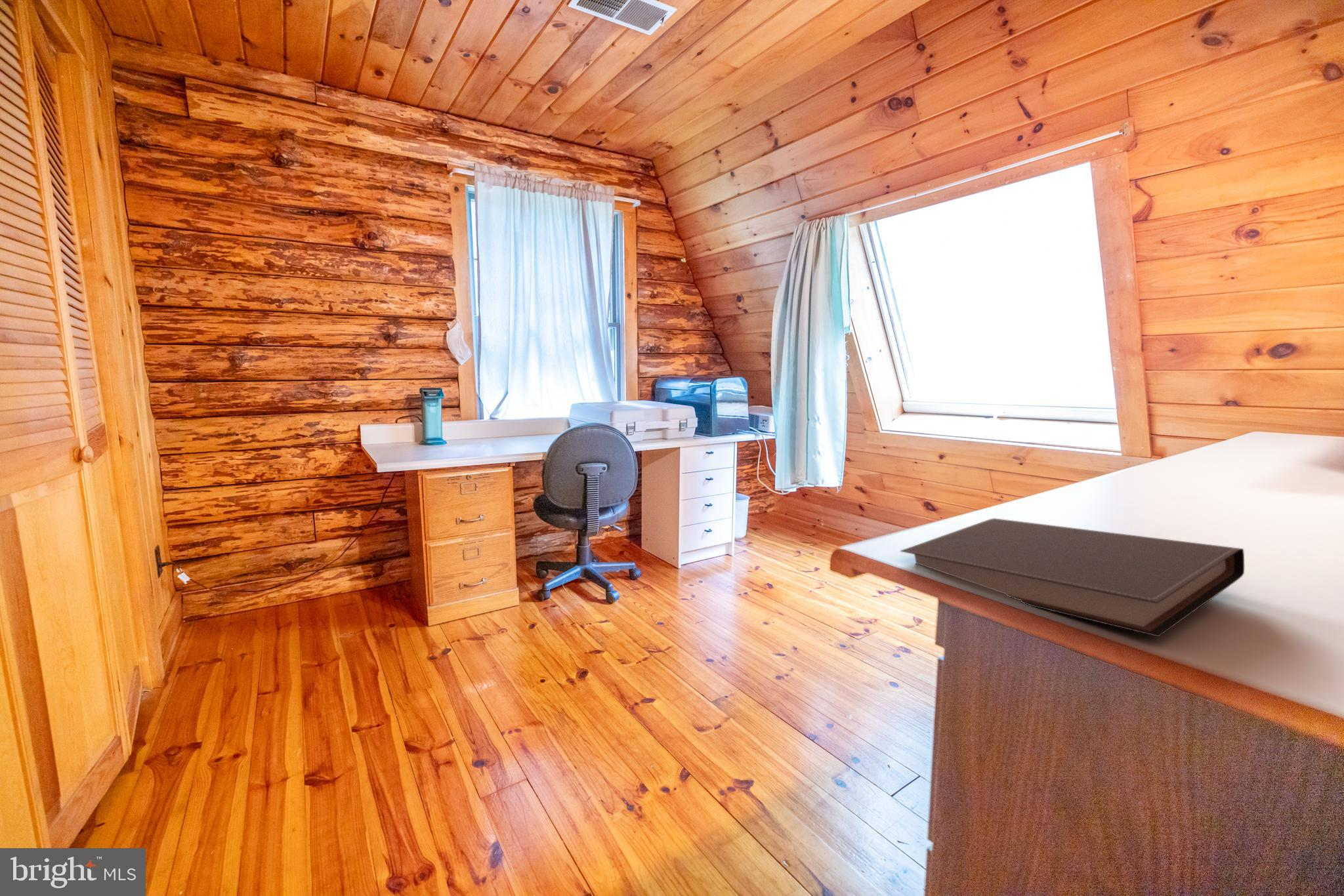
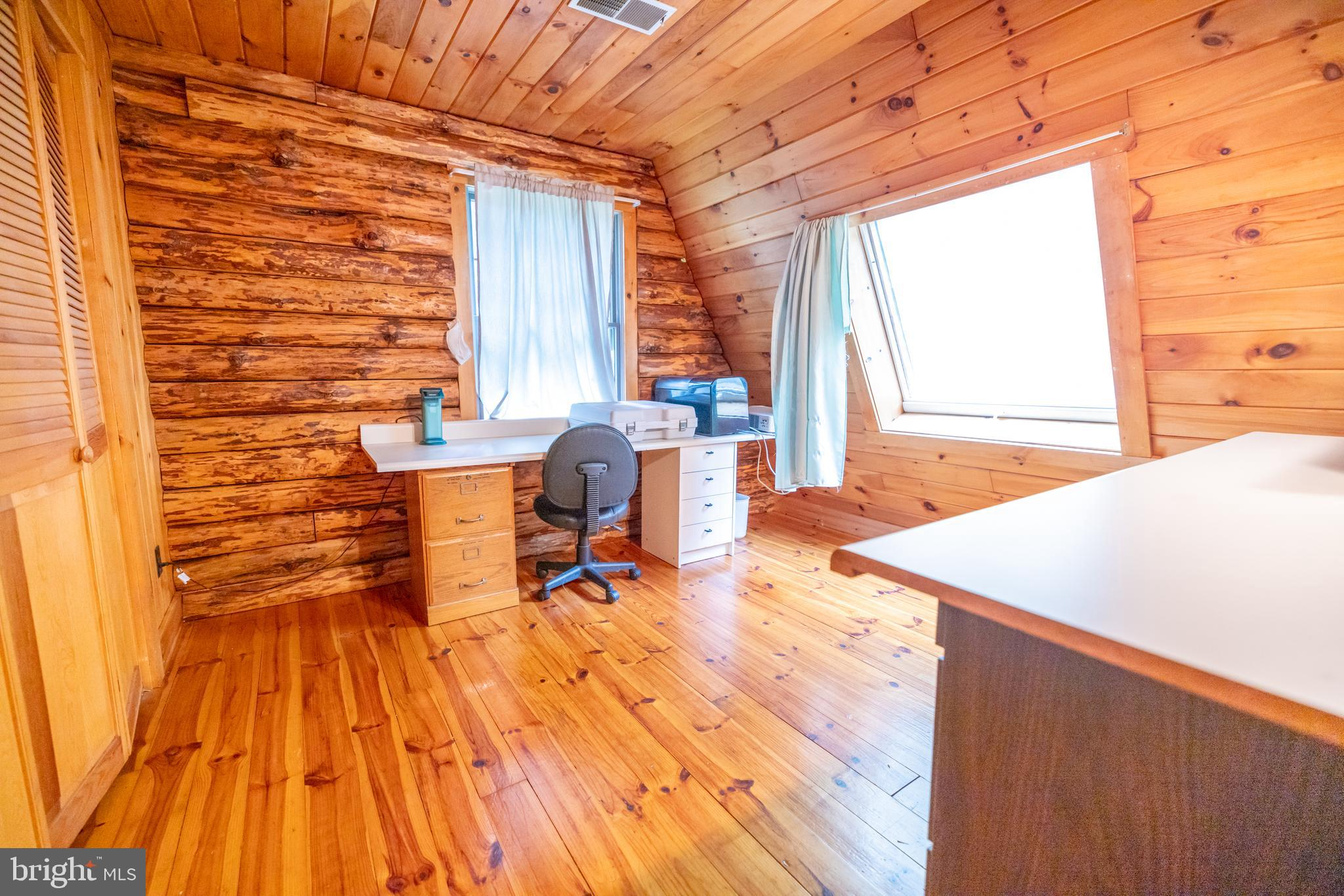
- notebook (1057, 561)
